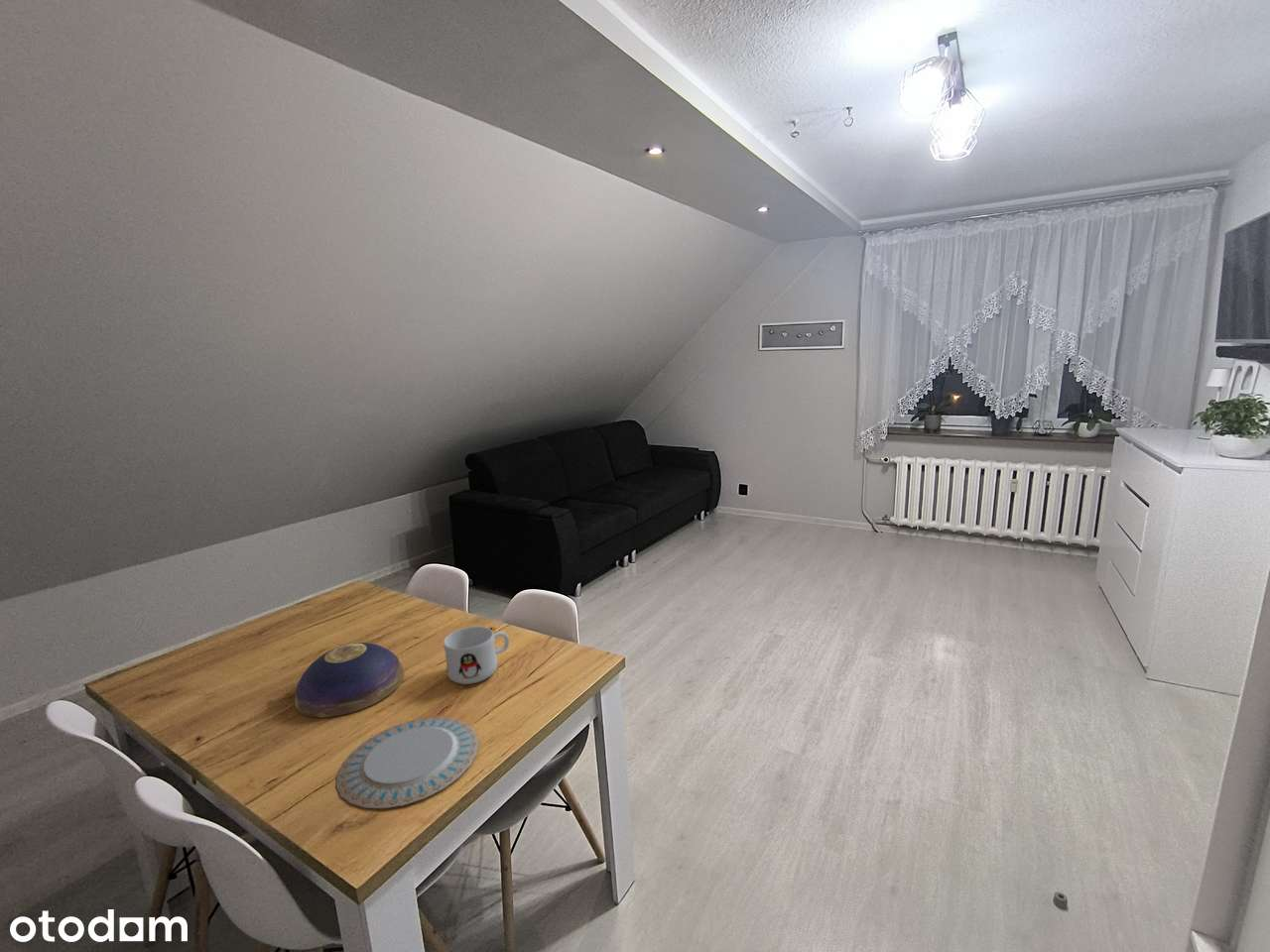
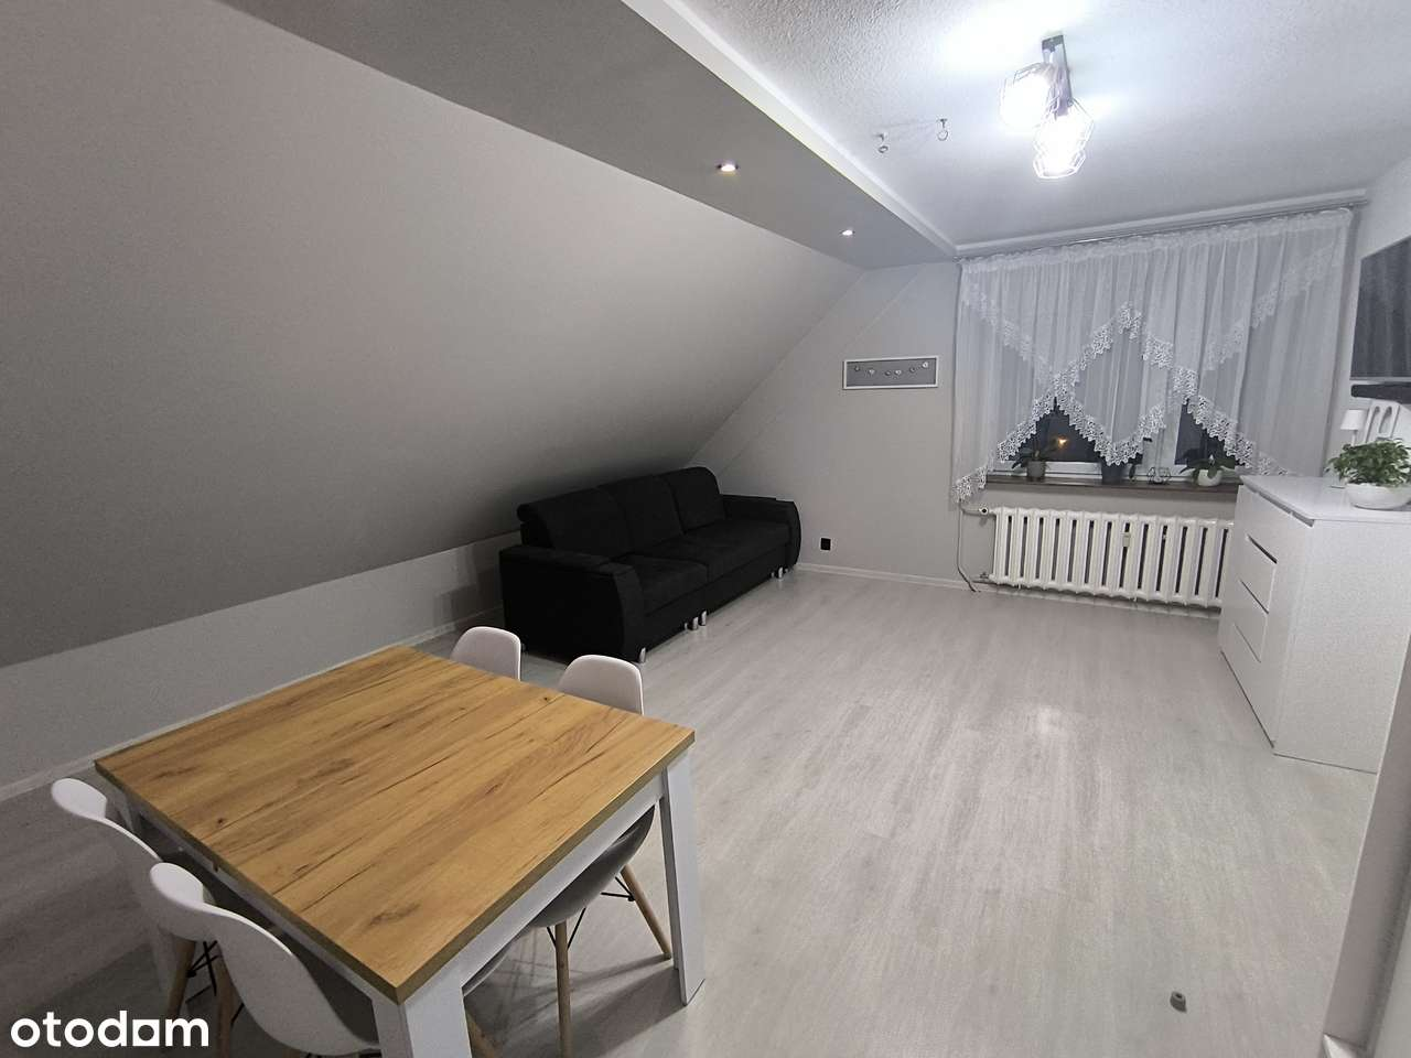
- mug (479, 652)
- decorative bowl (348, 668)
- chinaware (409, 756)
